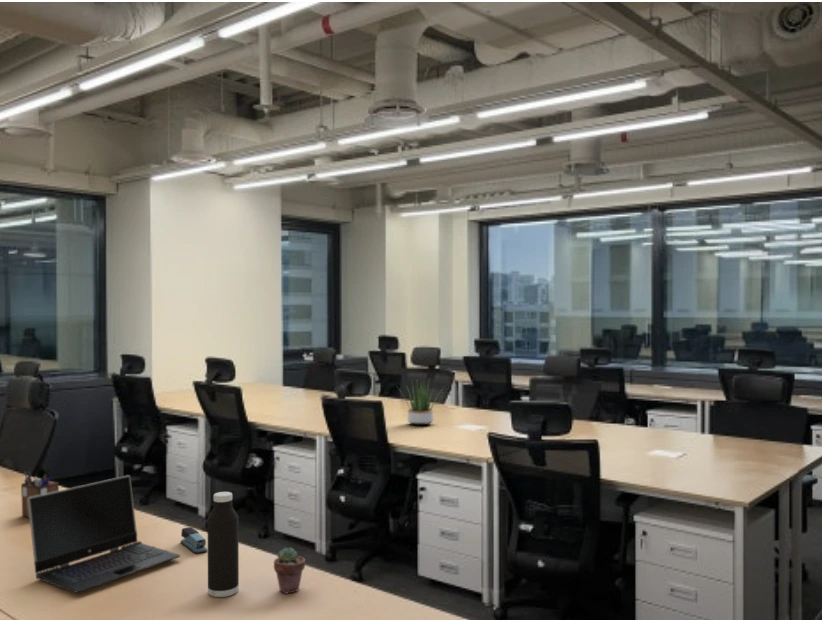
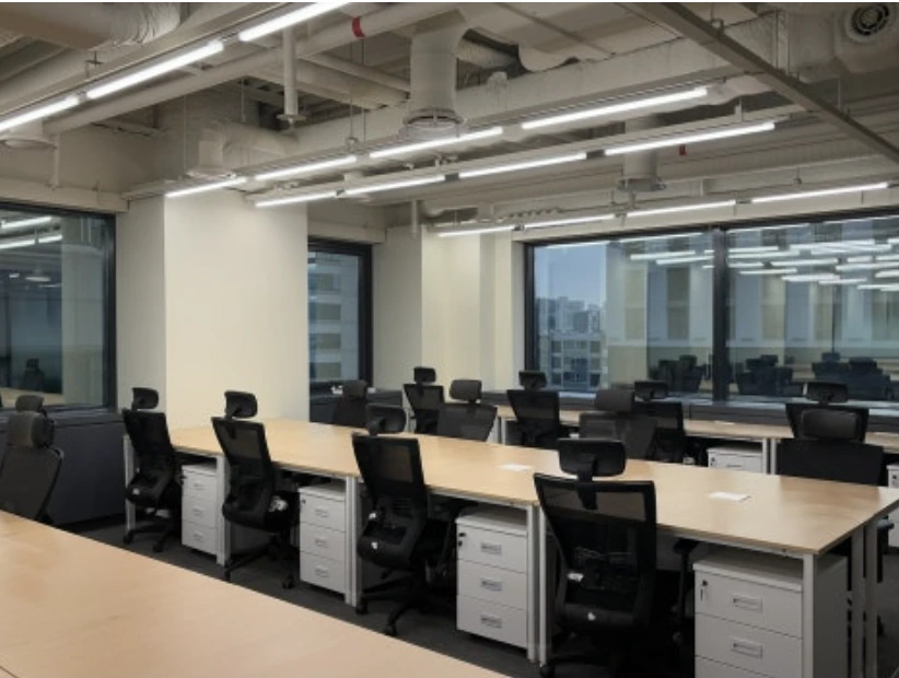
- potted succulent (289, 568)
- water bottle (223, 542)
- potted plant (420, 401)
- desk organizer (40, 493)
- laptop computer (106, 529)
- stapler (193, 539)
